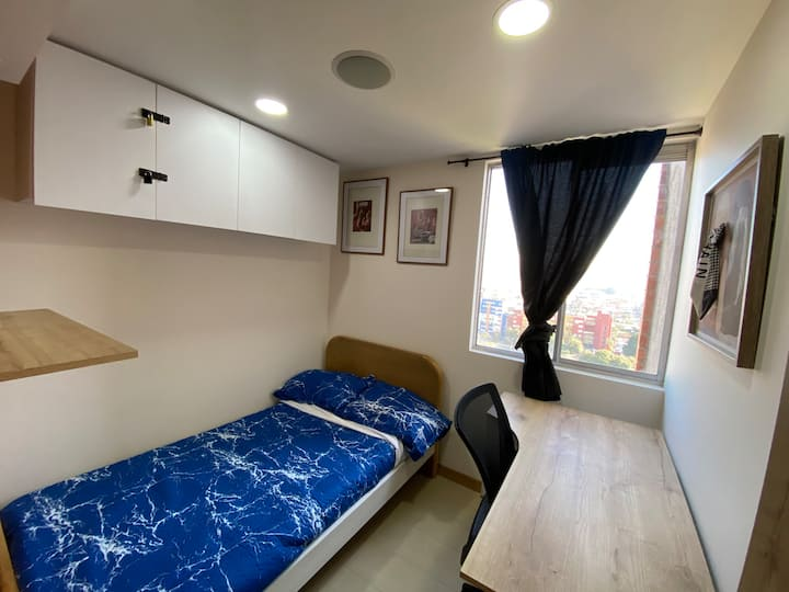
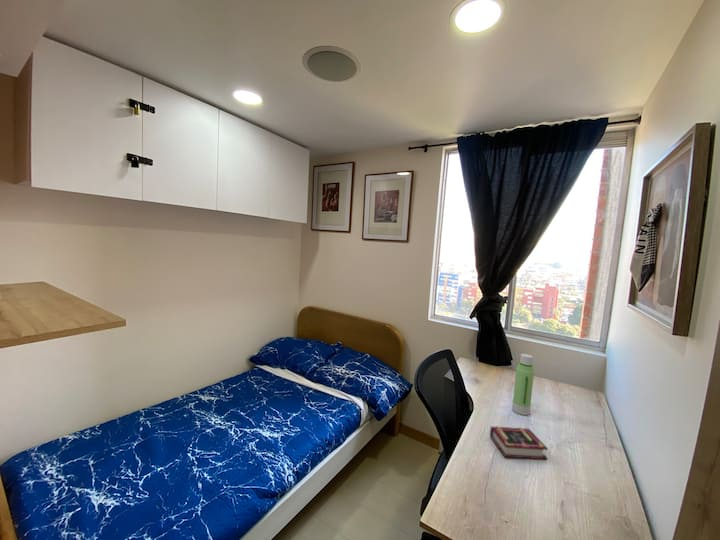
+ water bottle (523, 383)
+ book (517, 441)
